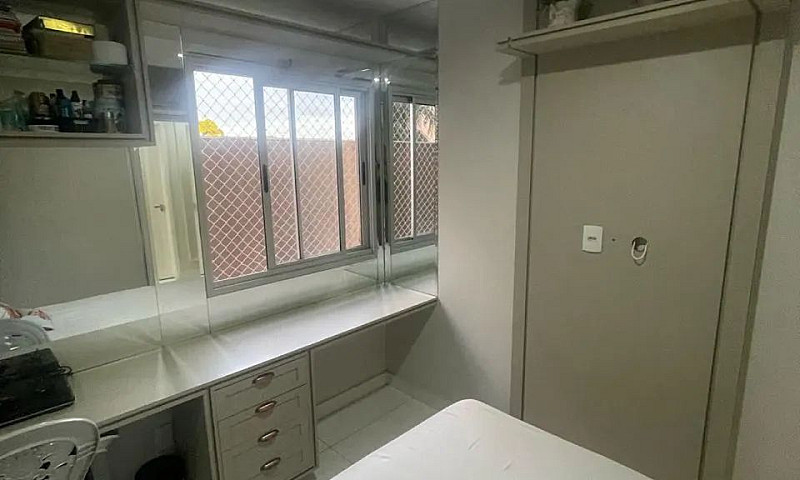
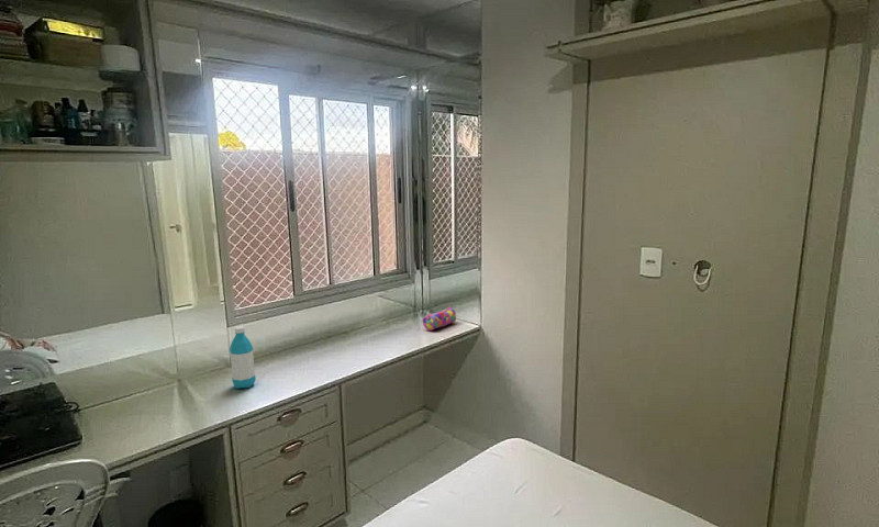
+ pencil case (439, 318)
+ water bottle (242, 357)
